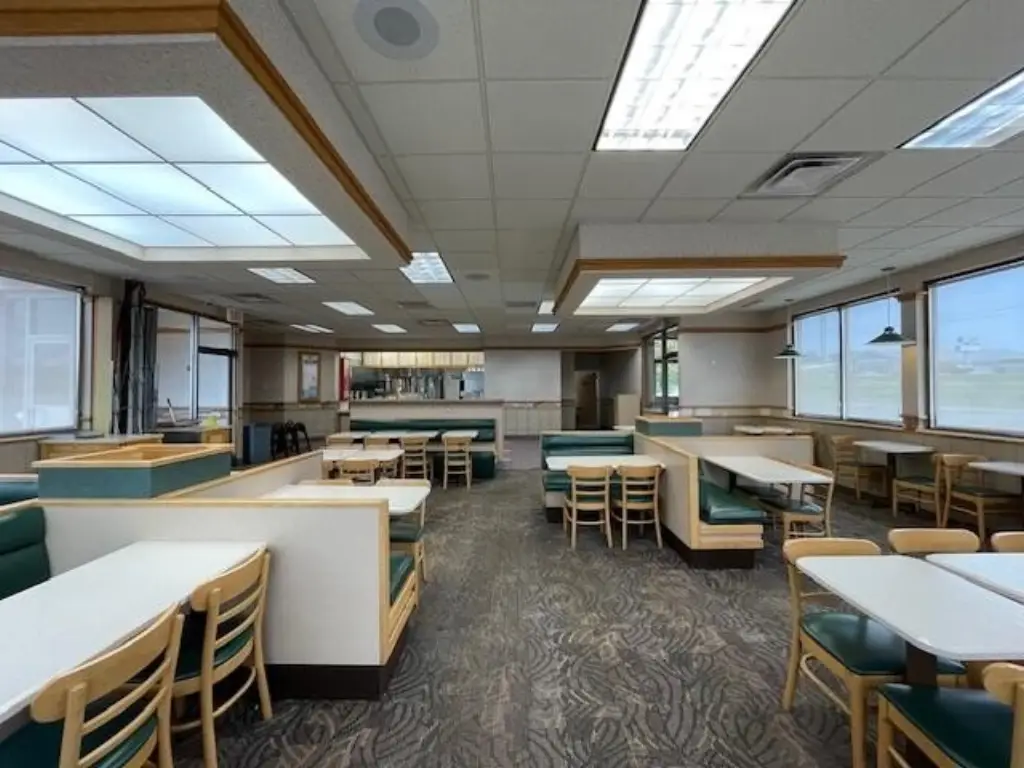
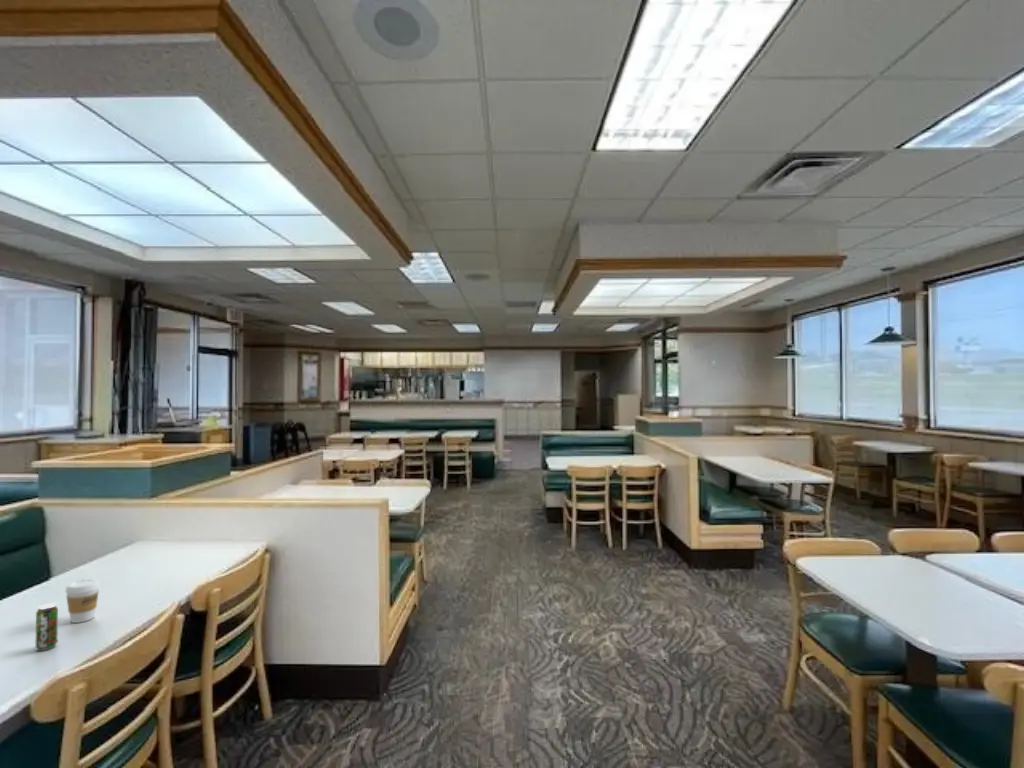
+ beverage can (46, 626)
+ coffee cup (82, 600)
